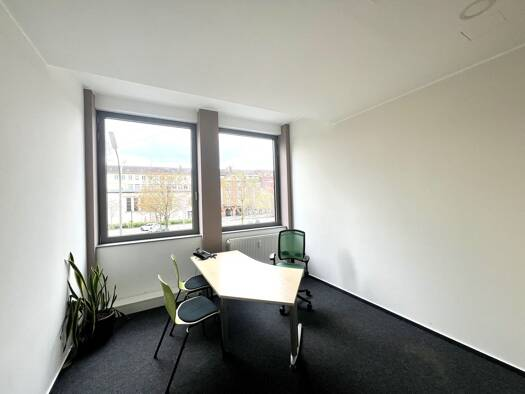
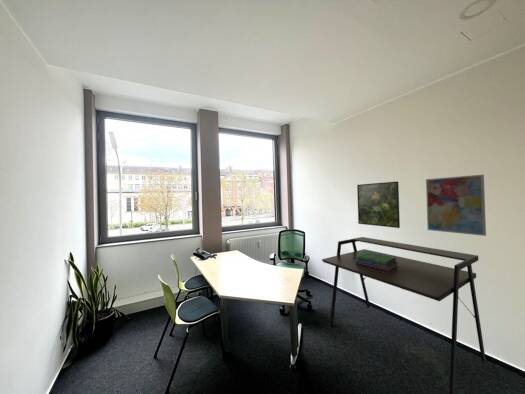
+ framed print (376, 204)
+ desk (395, 286)
+ wall art (453, 204)
+ stack of books (376, 259)
